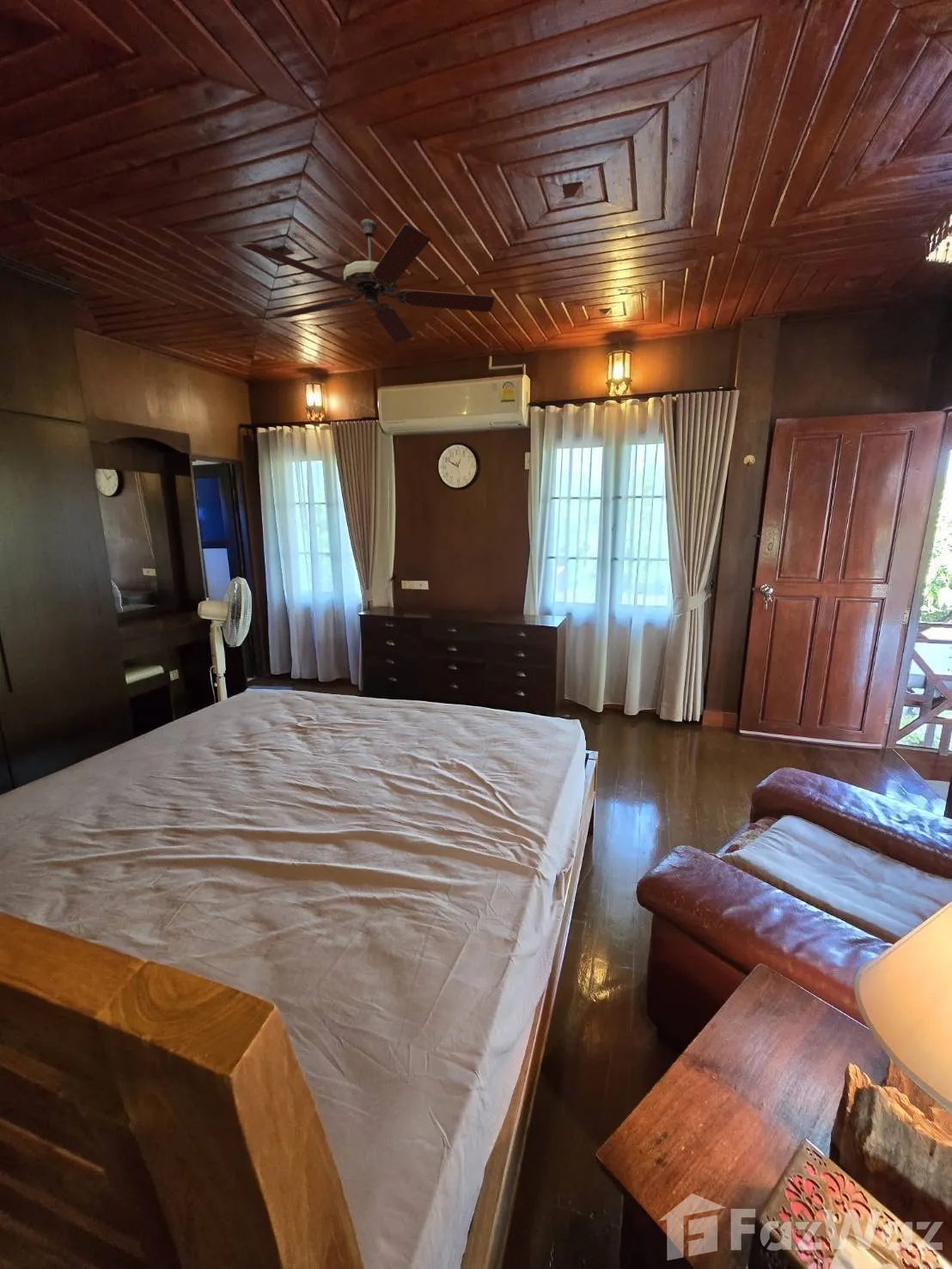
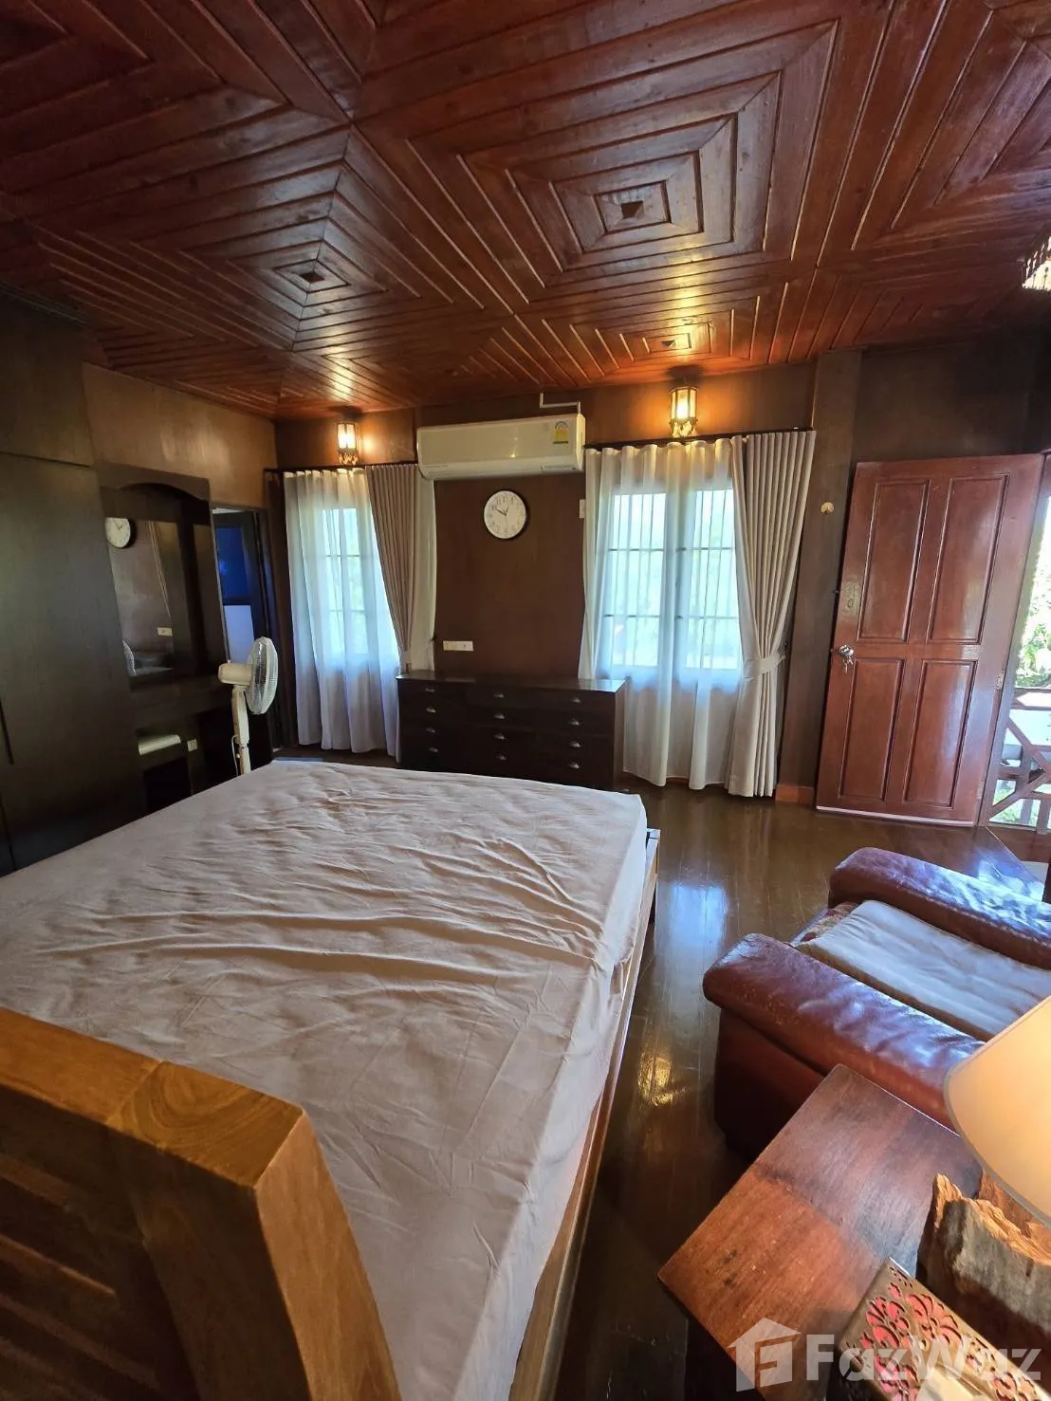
- ceiling fan (379, 266)
